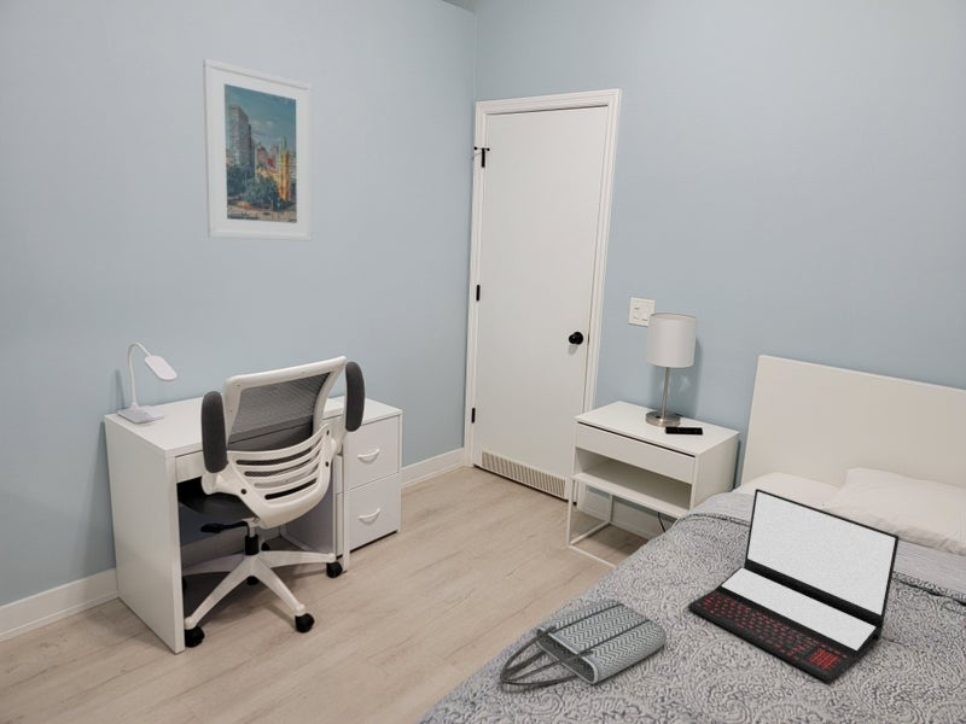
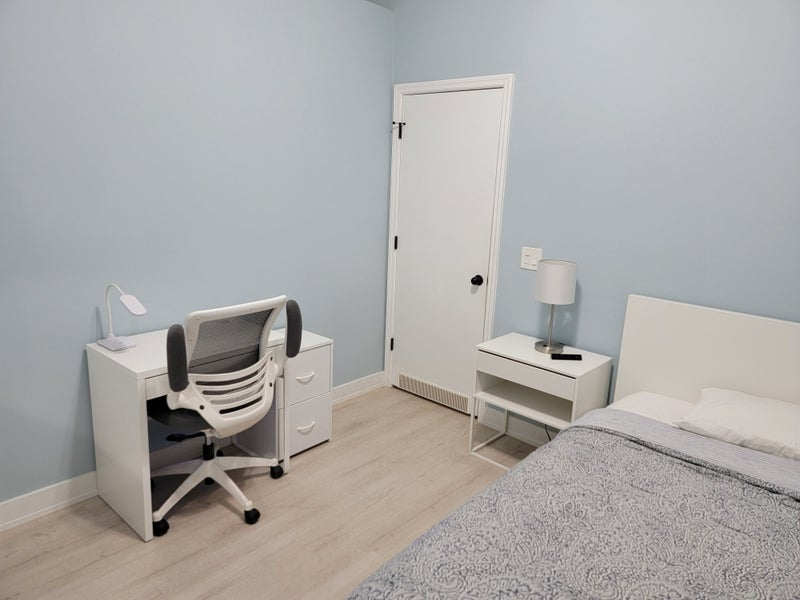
- laptop (787, 574)
- tote bag (577, 647)
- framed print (261, 157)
